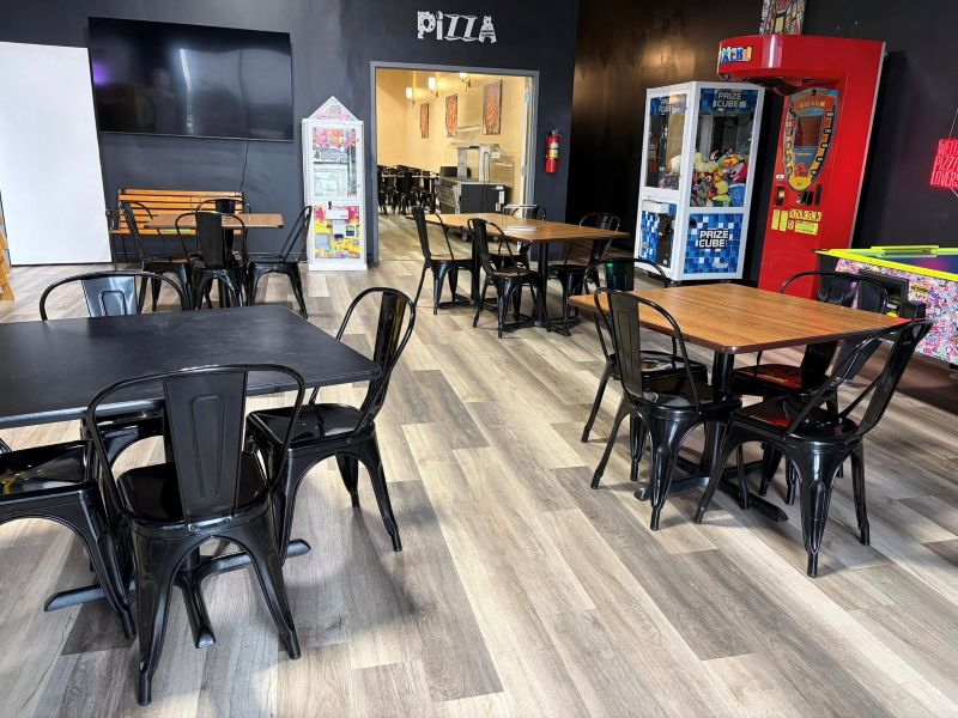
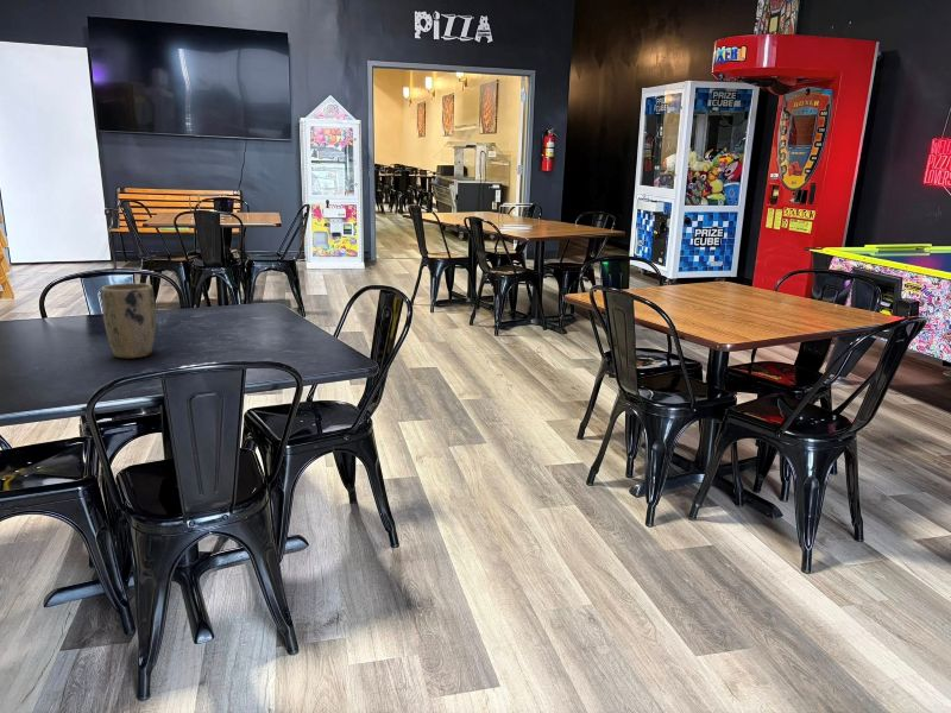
+ plant pot (130, 320)
